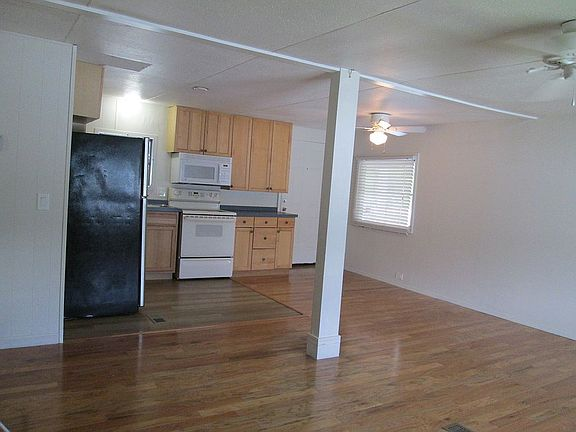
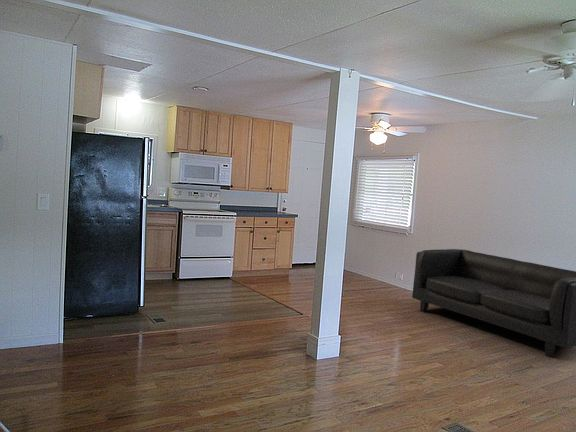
+ sofa (499, 294)
